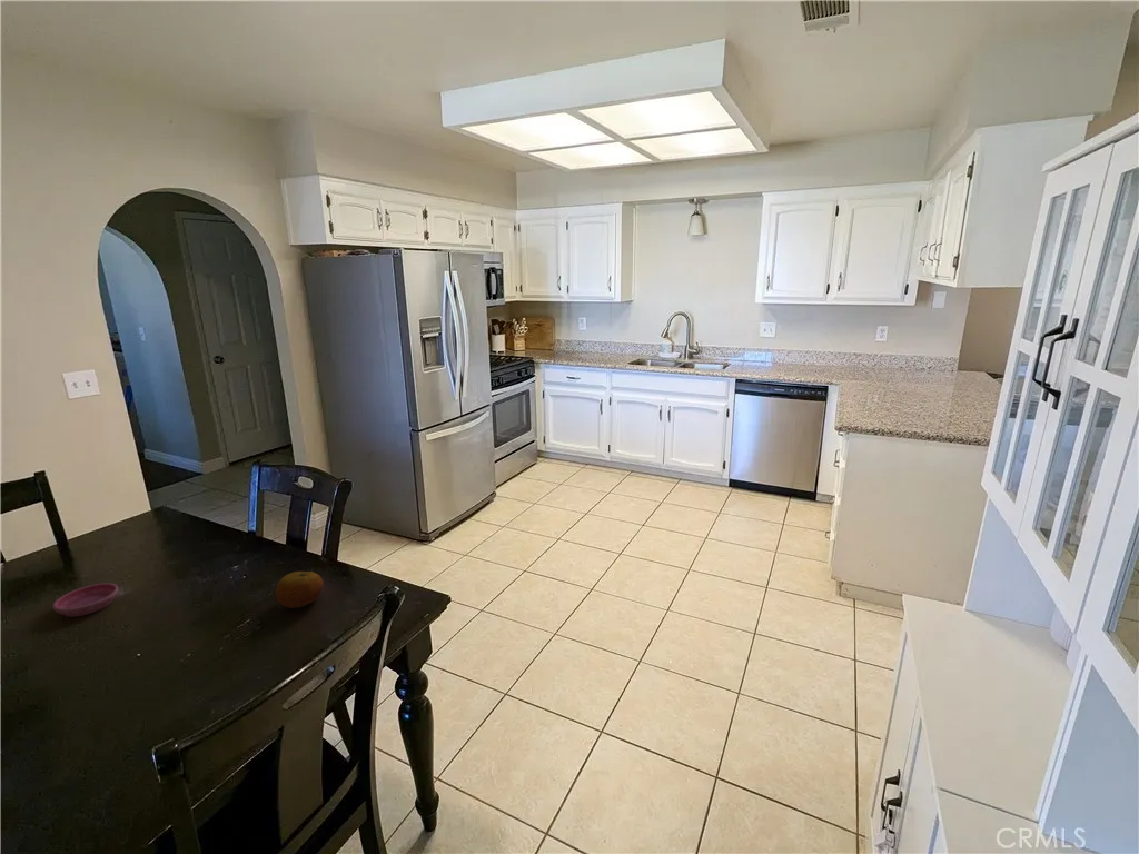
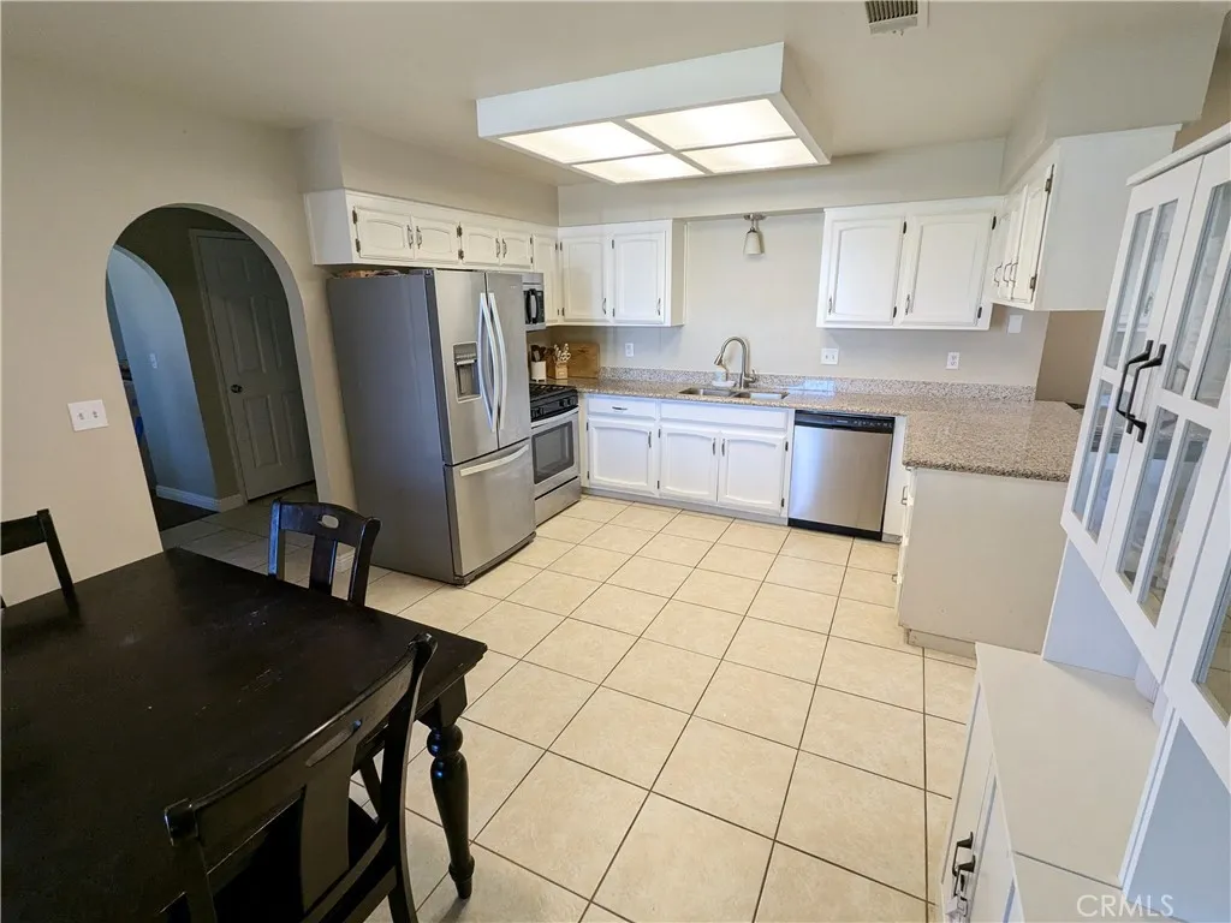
- saucer (87, 600)
- fruit (299, 588)
